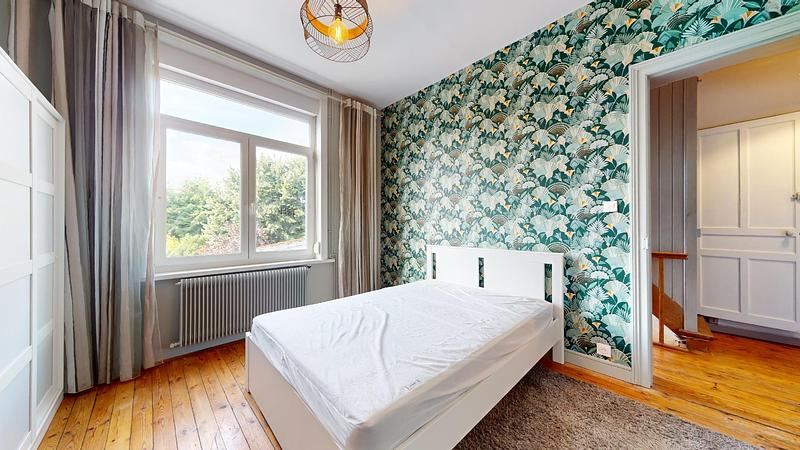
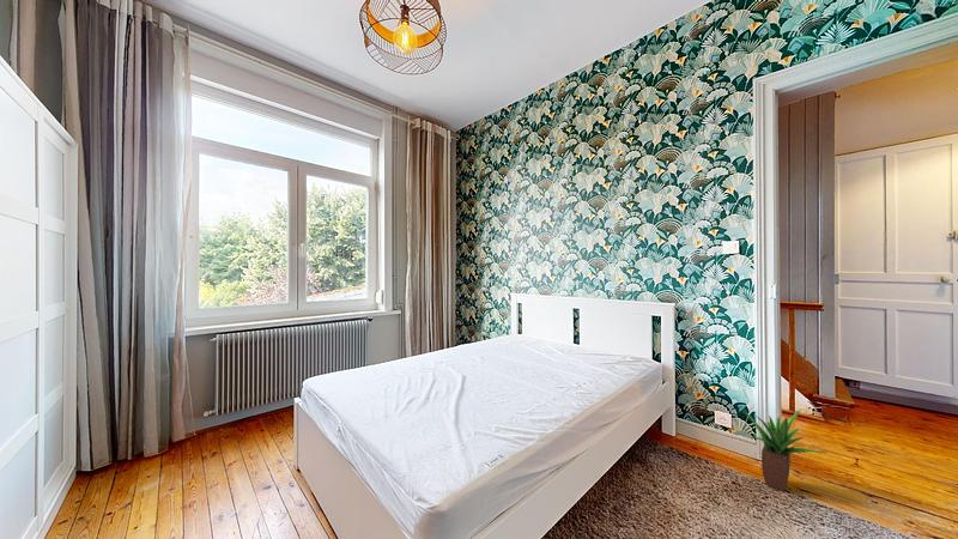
+ potted plant (781, 446)
